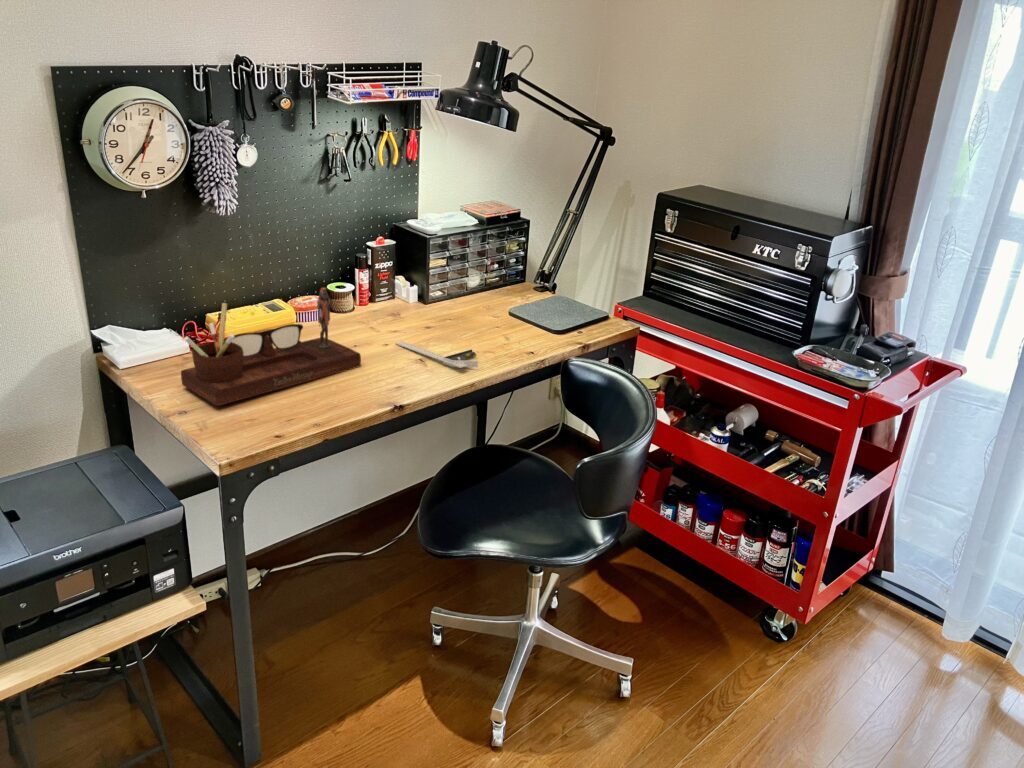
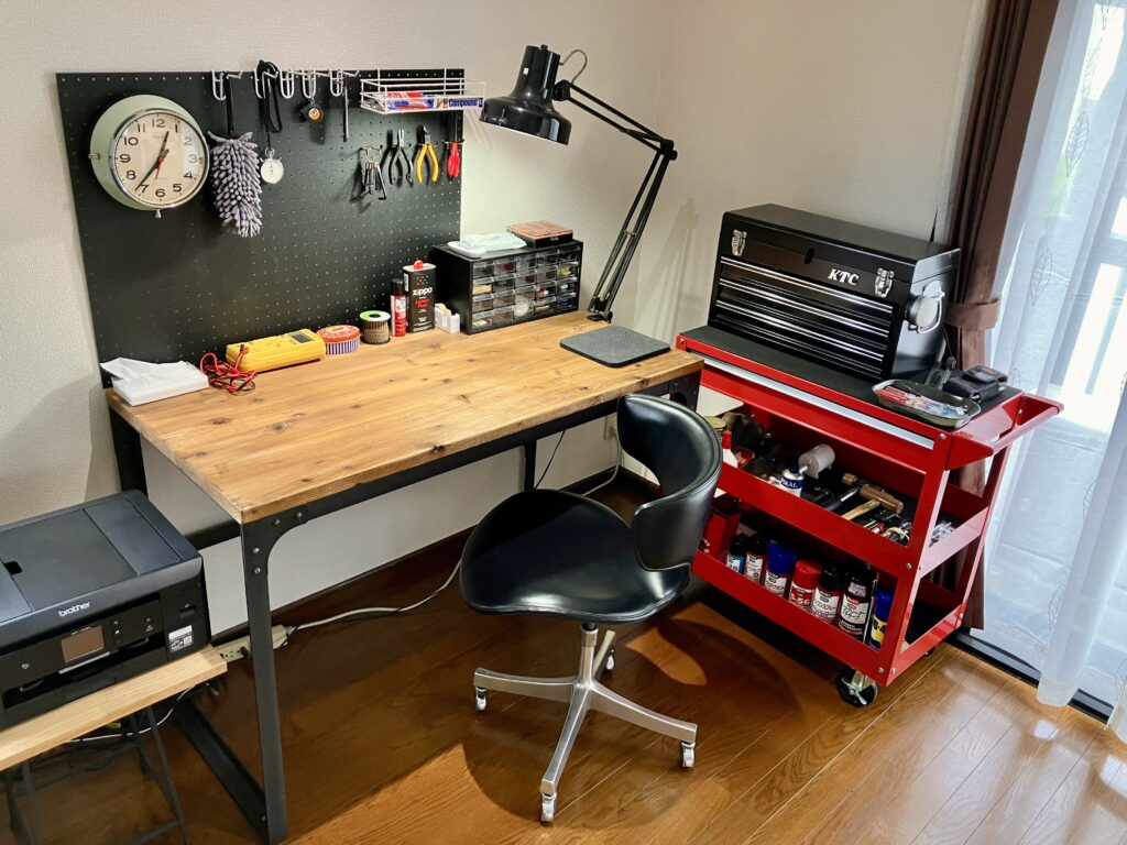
- desk organizer (266, 339)
- combination square (440, 355)
